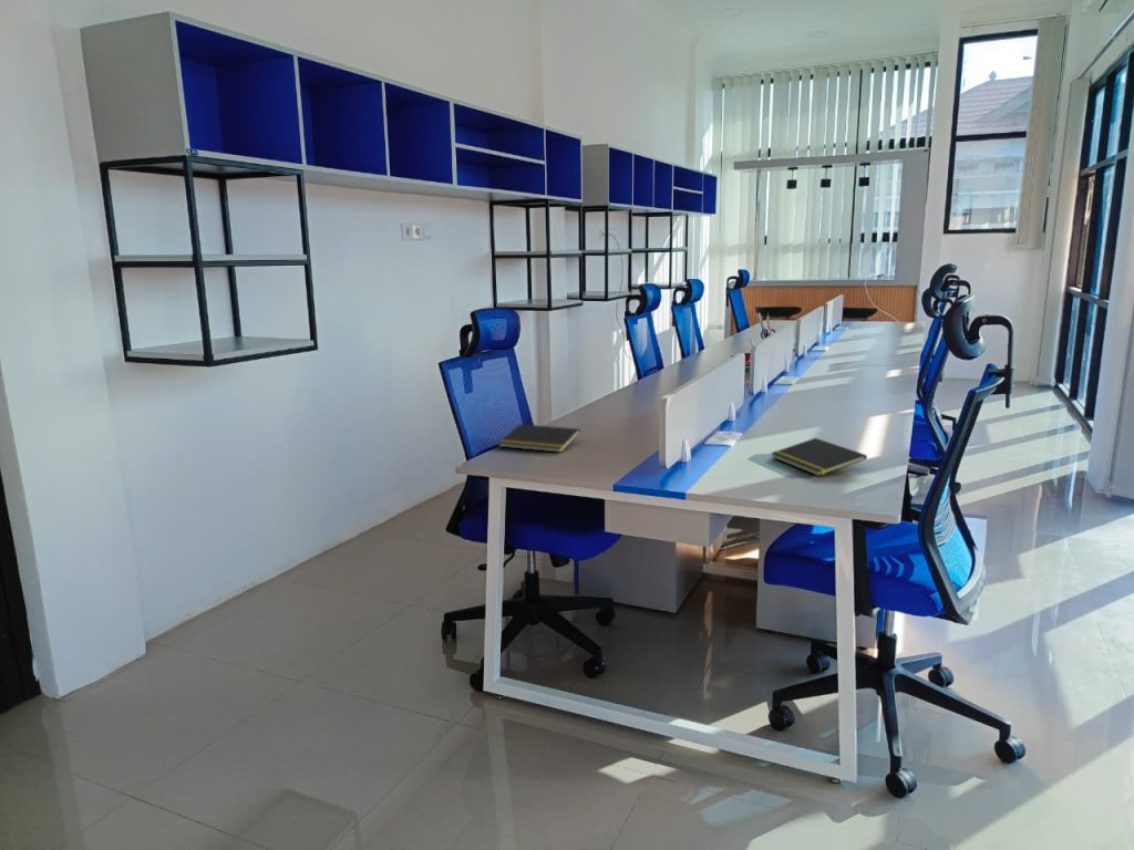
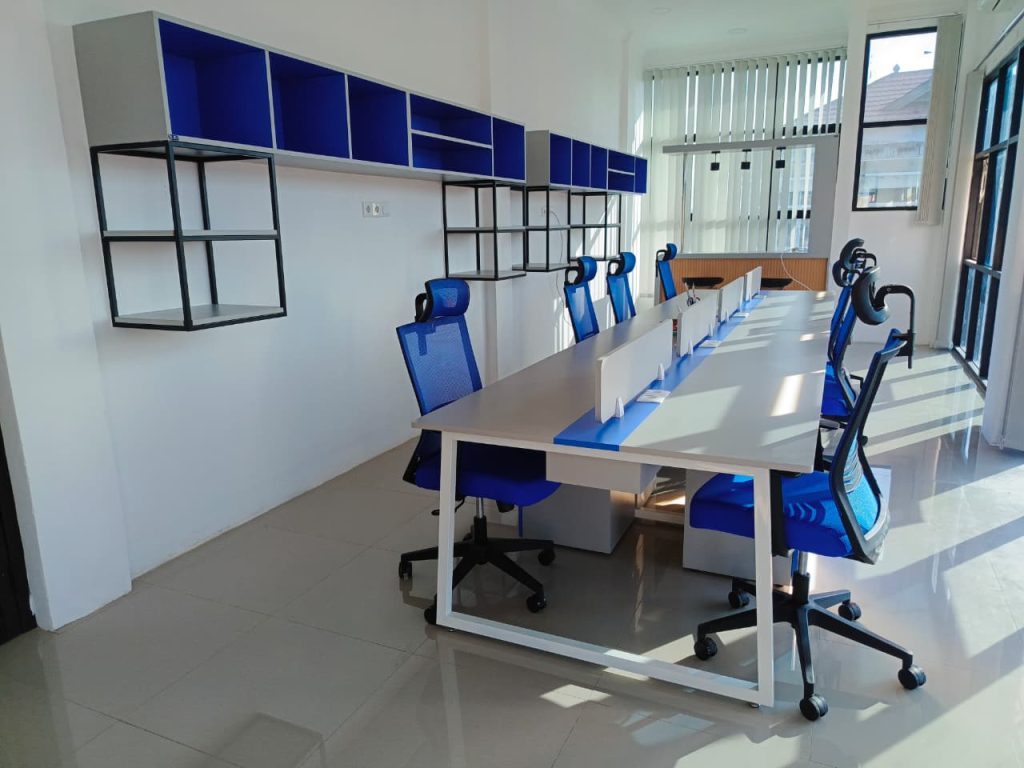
- notepad (816, 455)
- notepad (539, 437)
